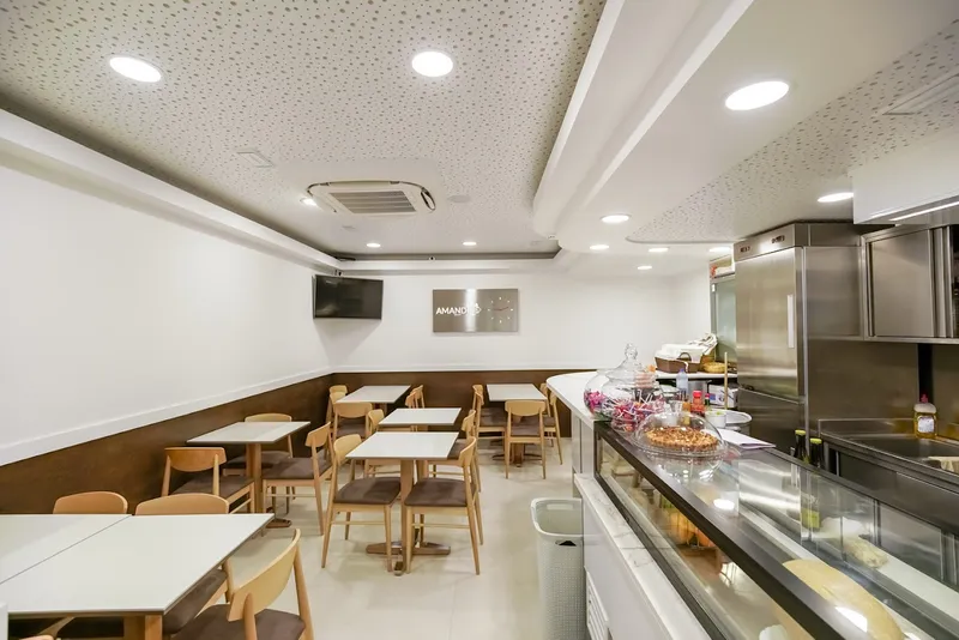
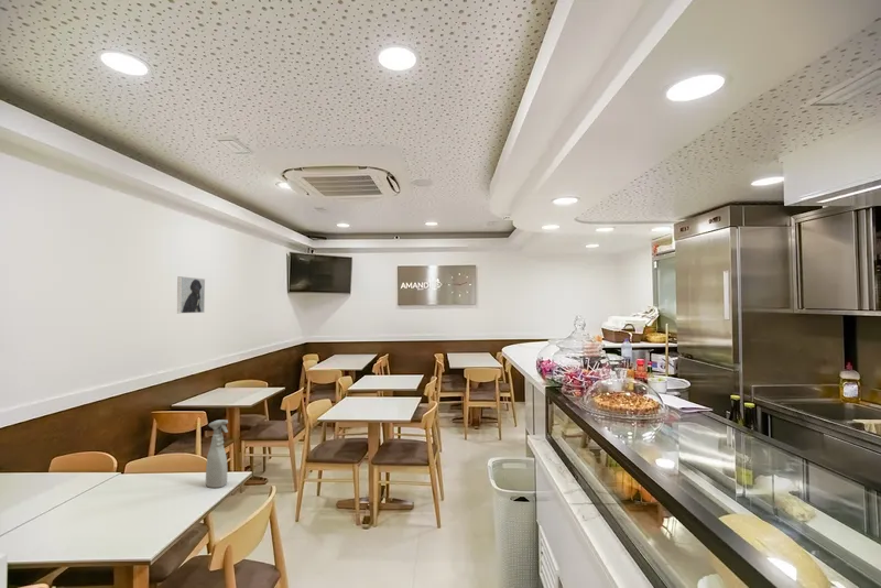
+ spray bottle (216, 451)
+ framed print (191, 295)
